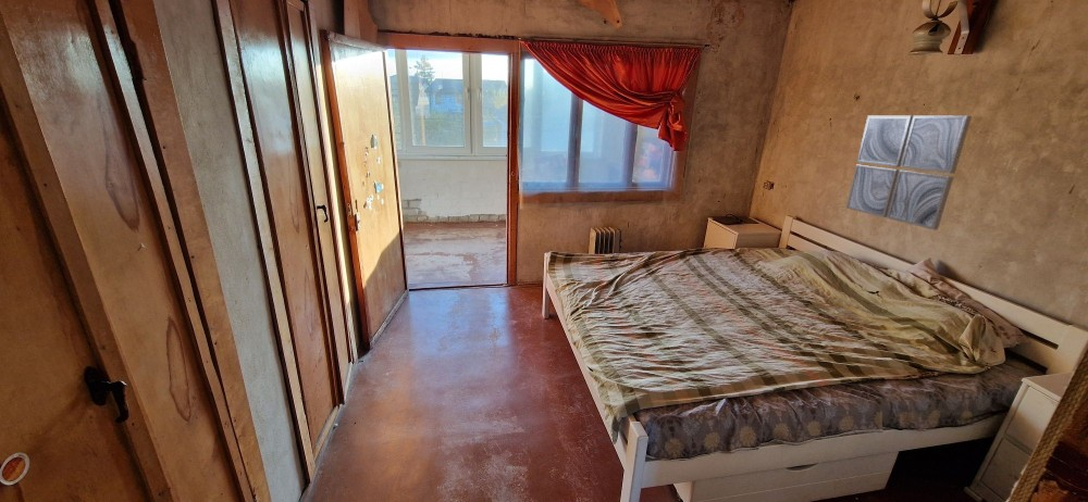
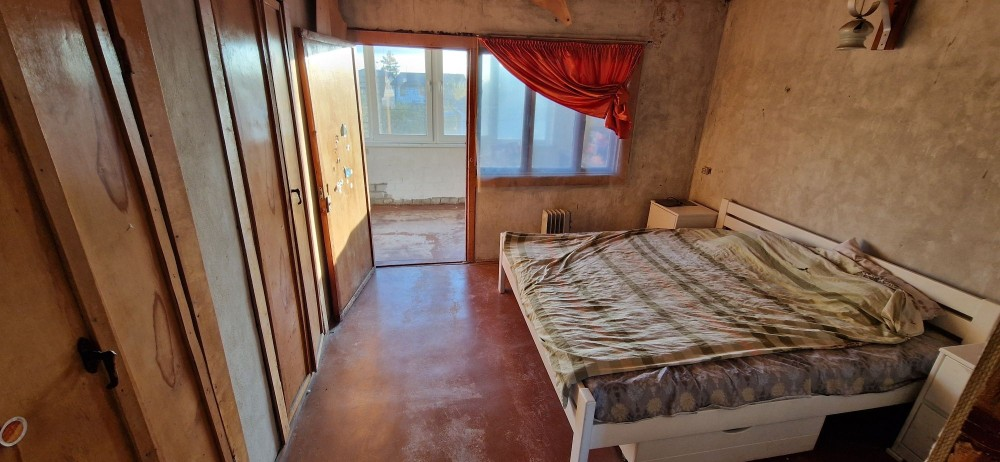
- wall art (900, 170)
